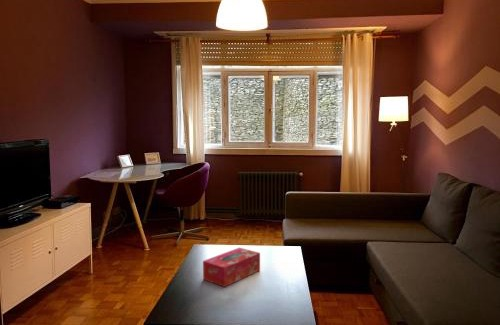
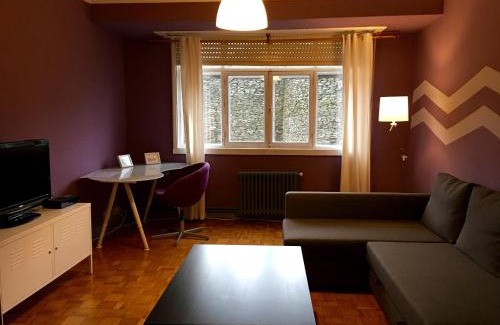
- tissue box (232, 265)
